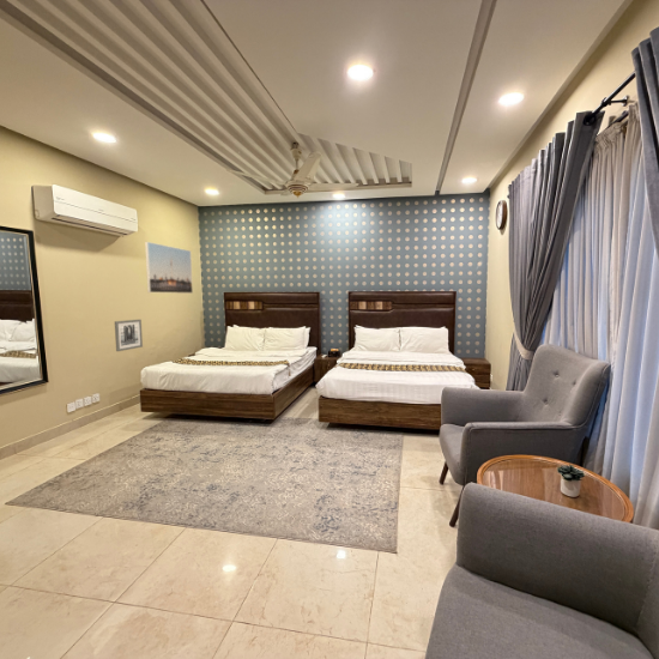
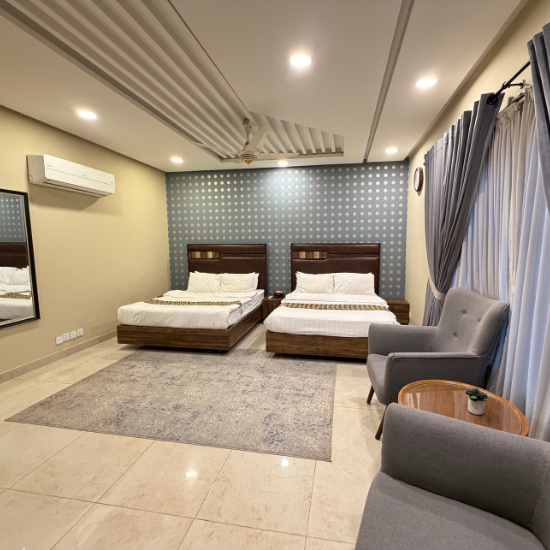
- wall art (128, 334)
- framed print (170, 270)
